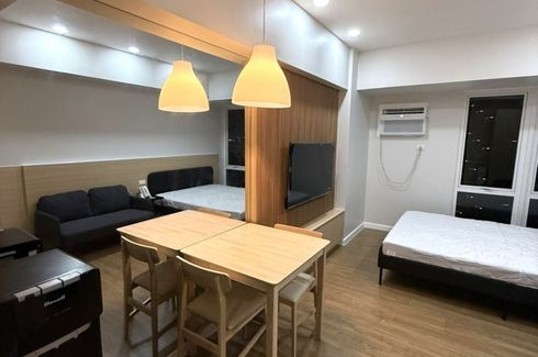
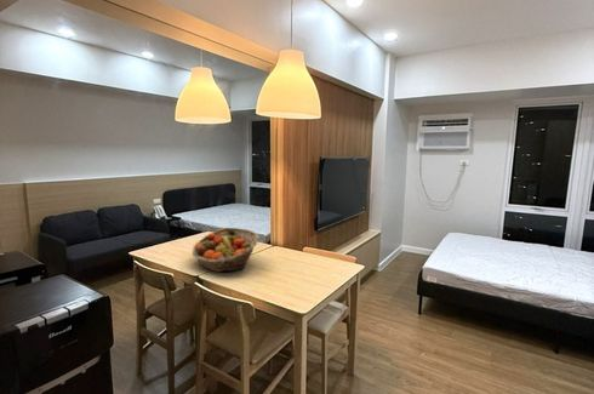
+ fruit basket (225, 247)
